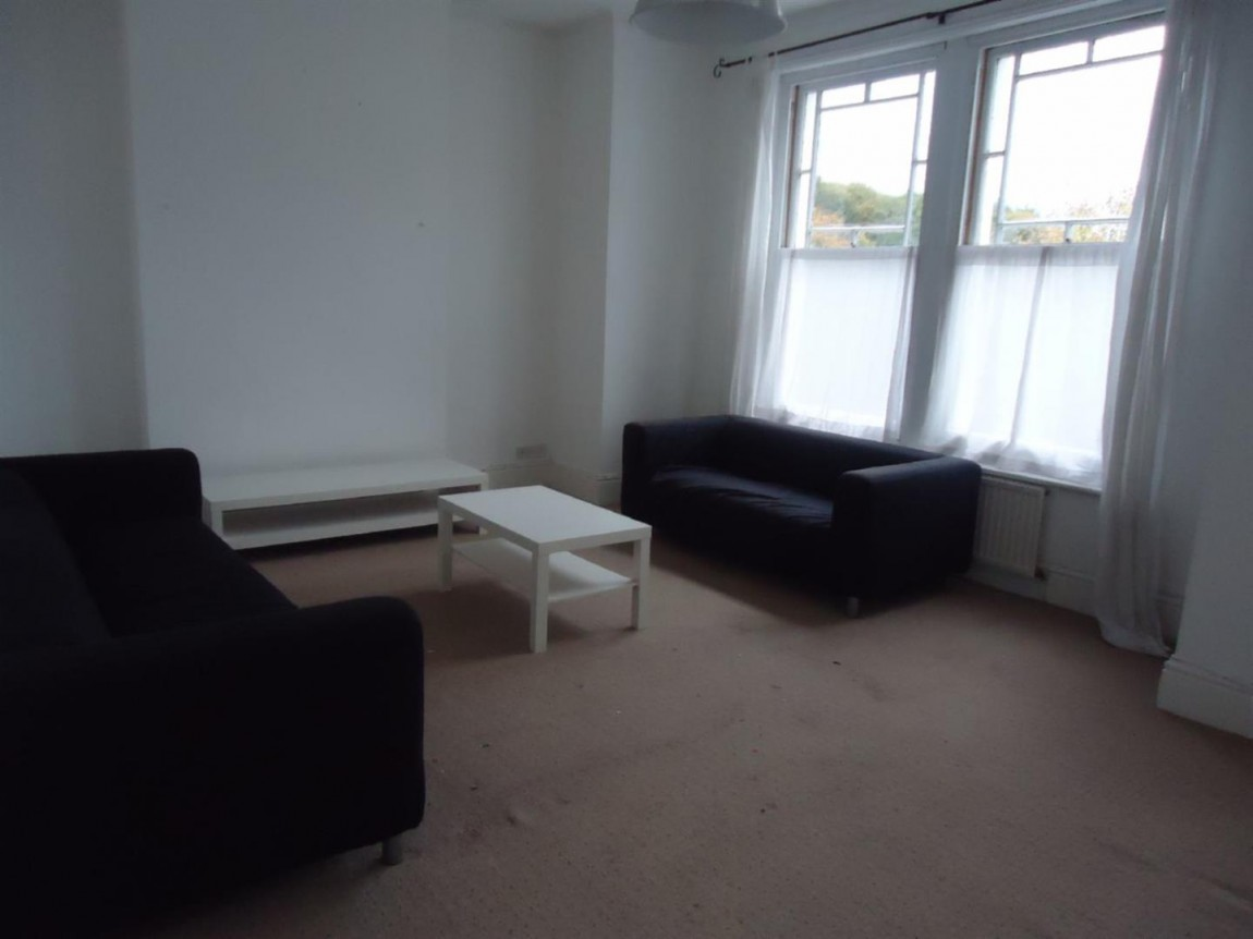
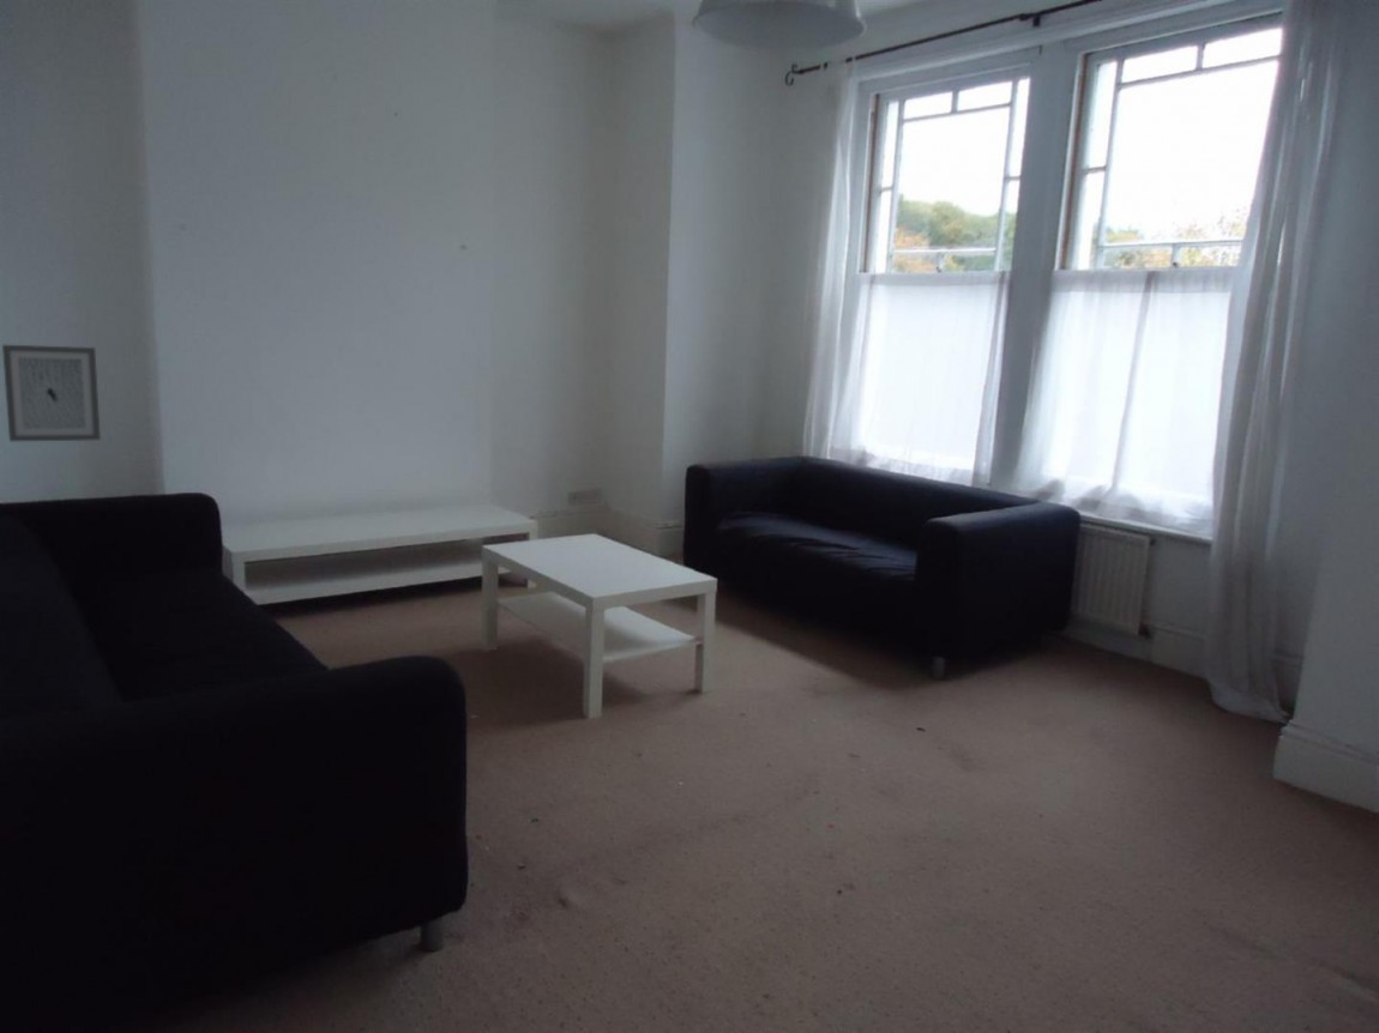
+ wall art (53, 393)
